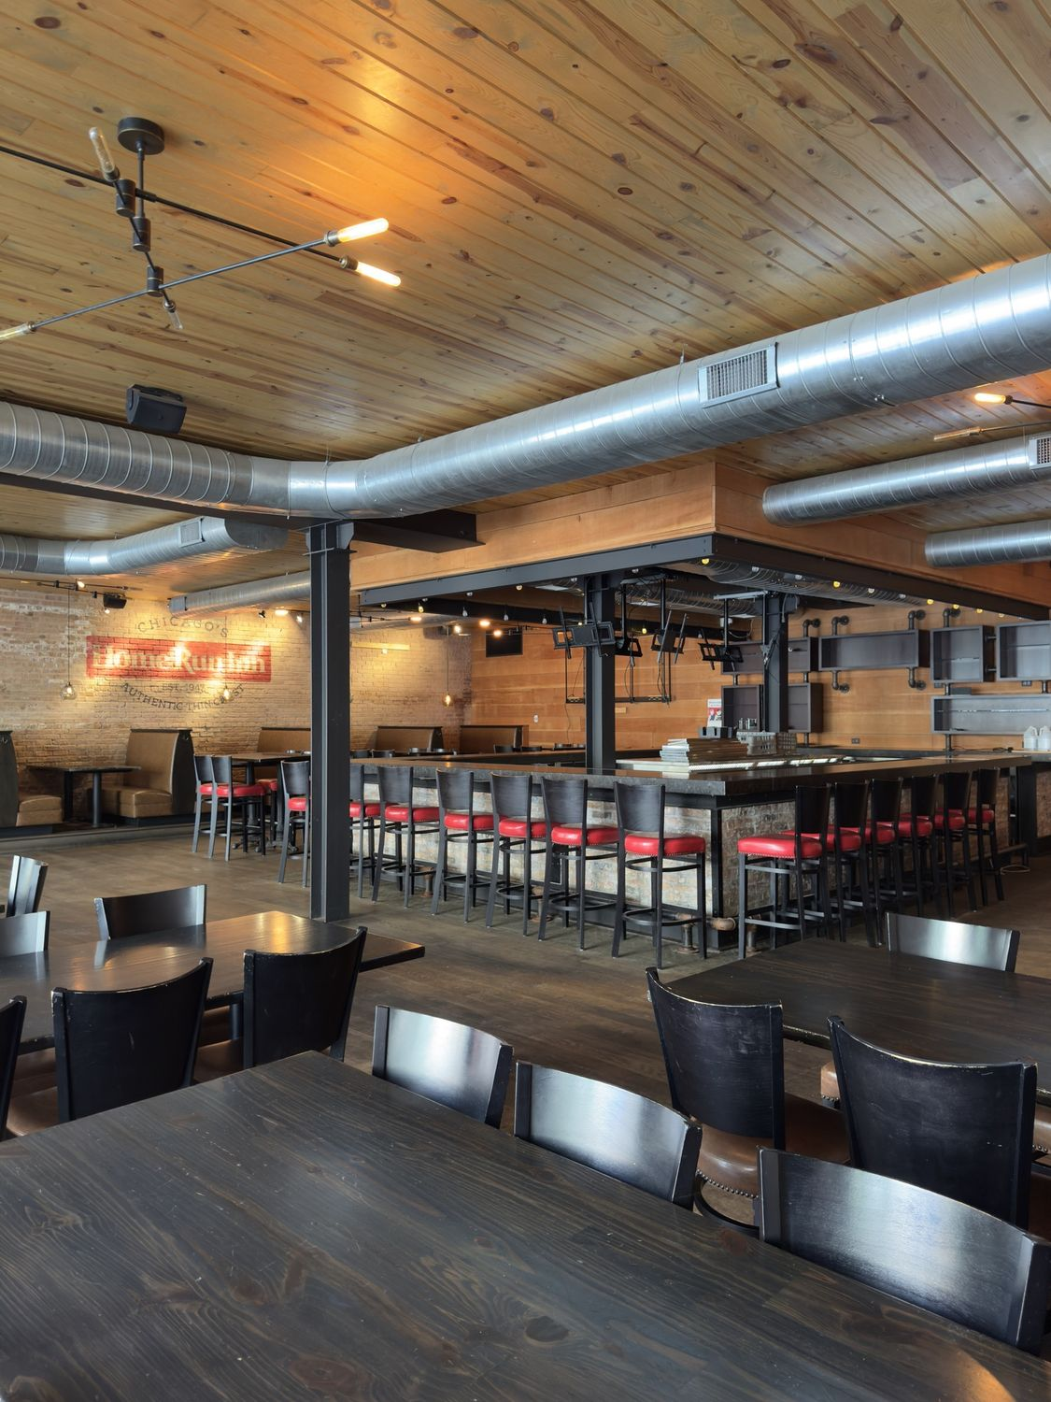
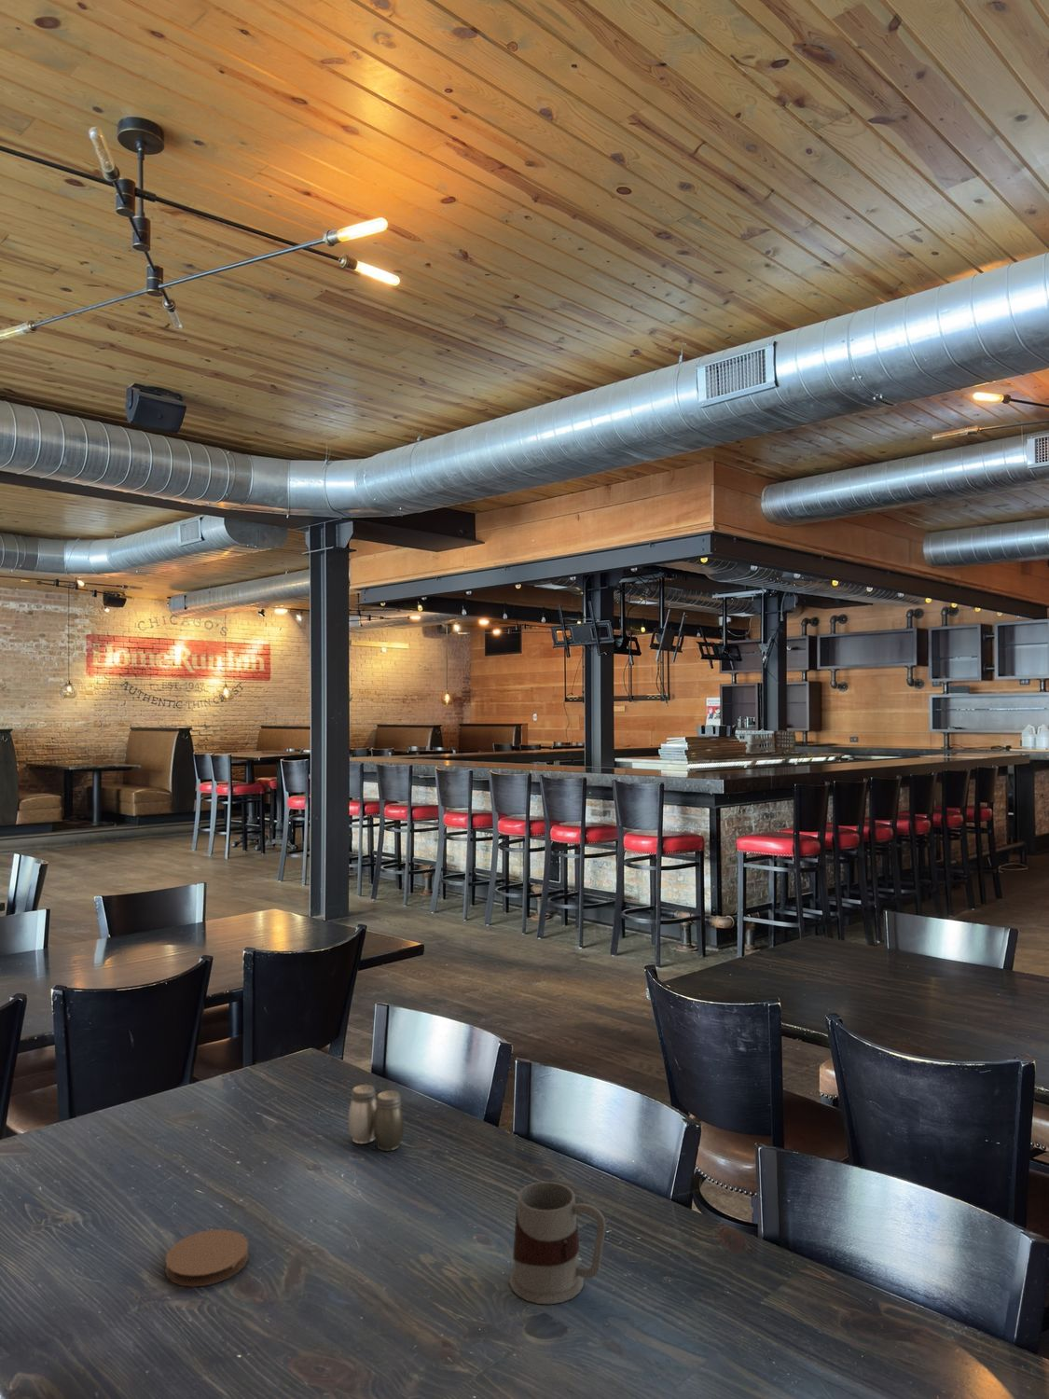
+ salt and pepper shaker (376, 1116)
+ mug (558, 1240)
+ coaster (207, 1256)
